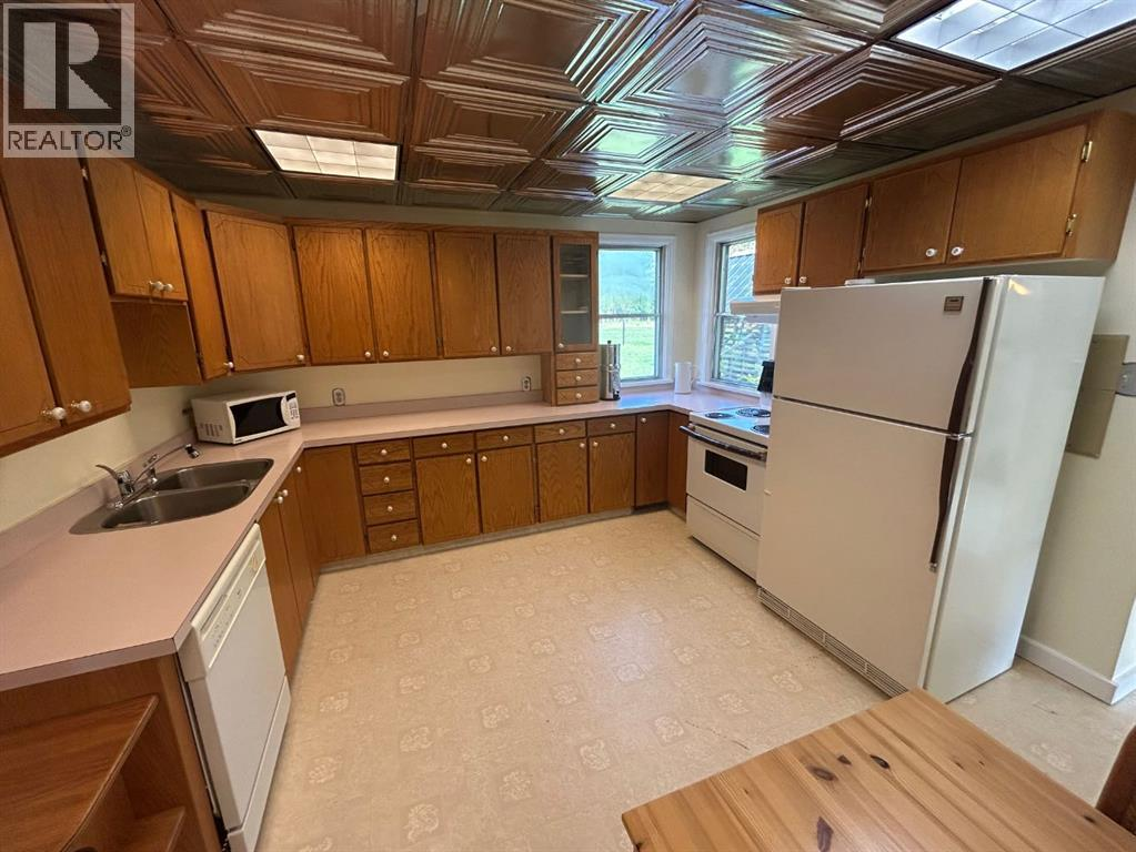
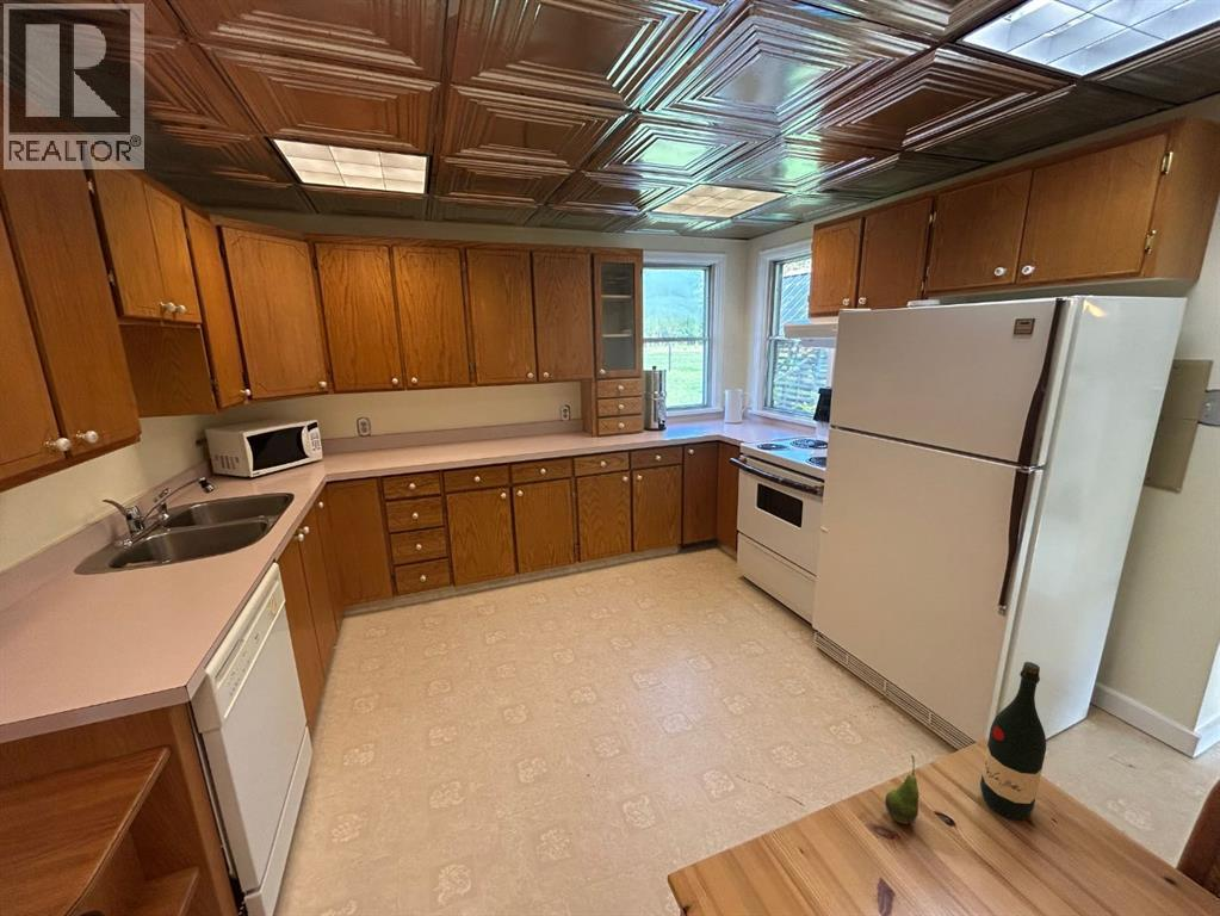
+ wine bottle (1017, 736)
+ fruit (903, 791)
